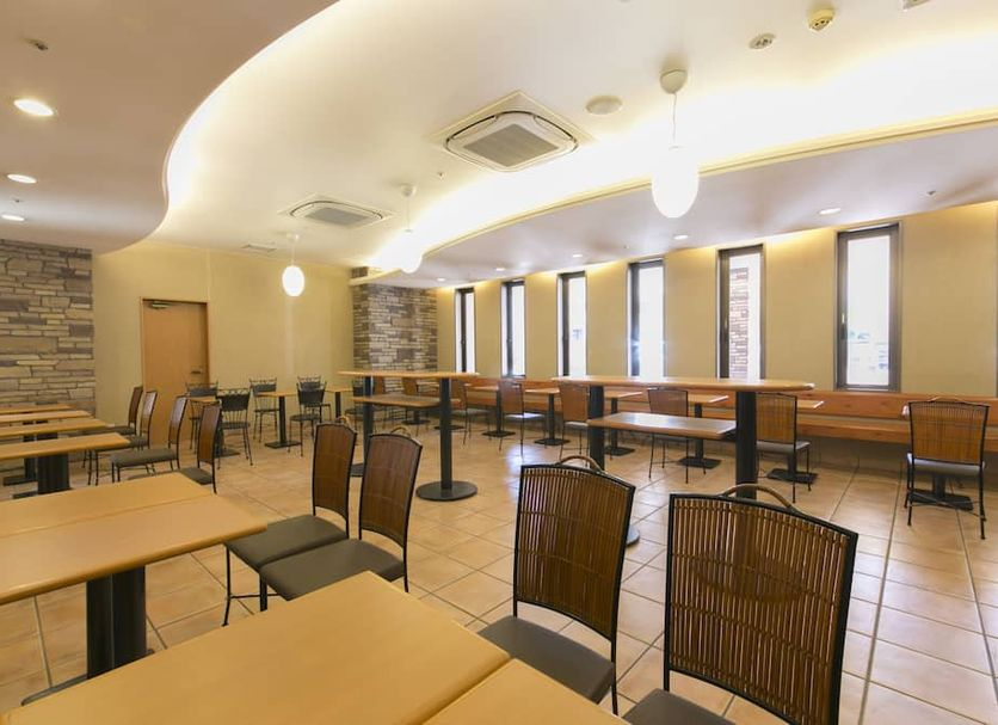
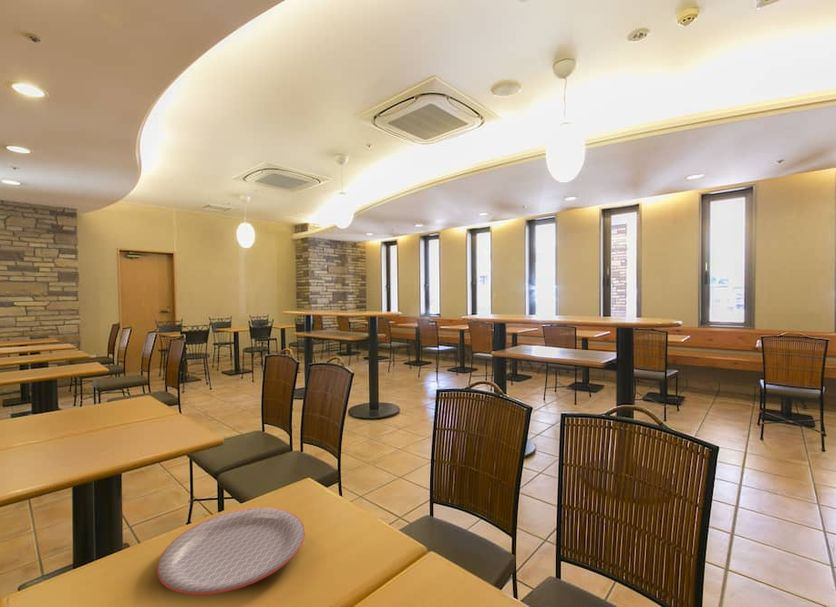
+ plate (236, 548)
